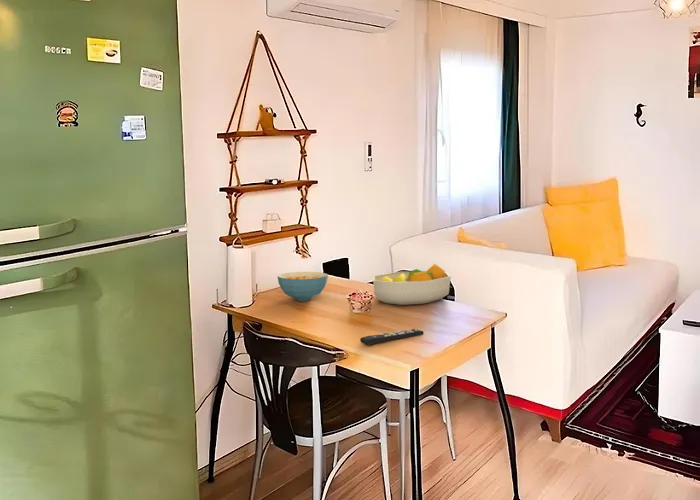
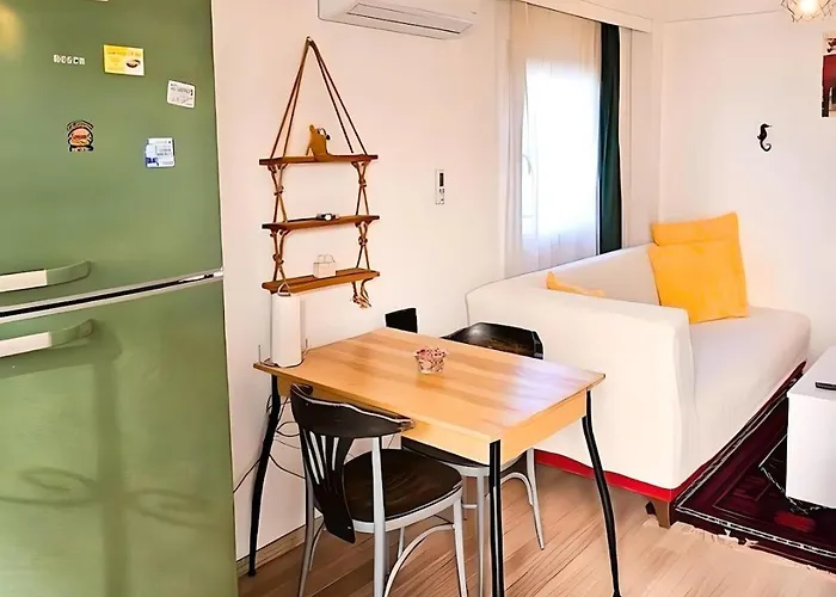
- fruit bowl (411, 282)
- remote control (392, 335)
- cereal bowl (303, 287)
